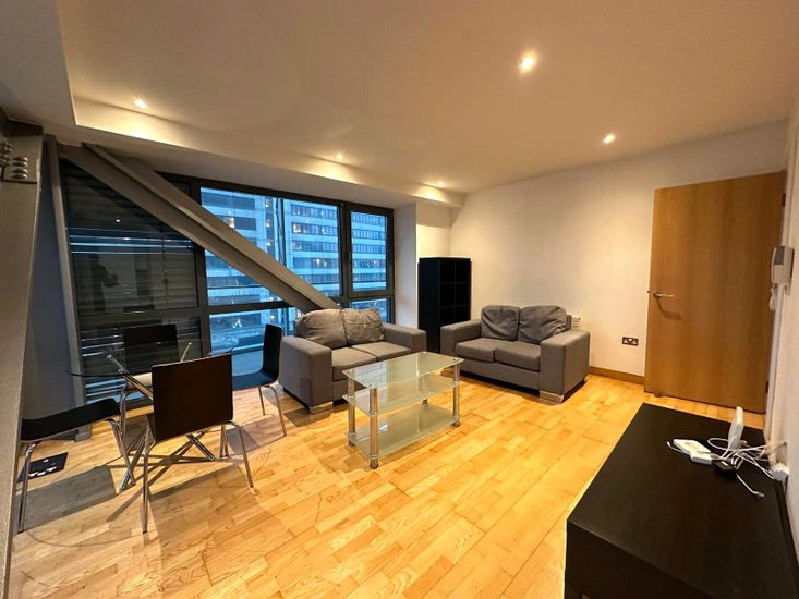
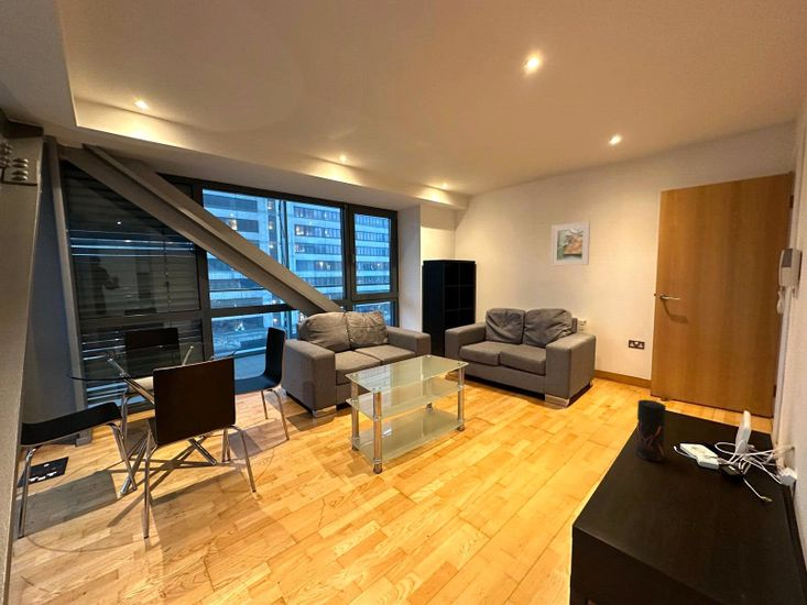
+ pepper grinder (650, 429)
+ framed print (569, 244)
